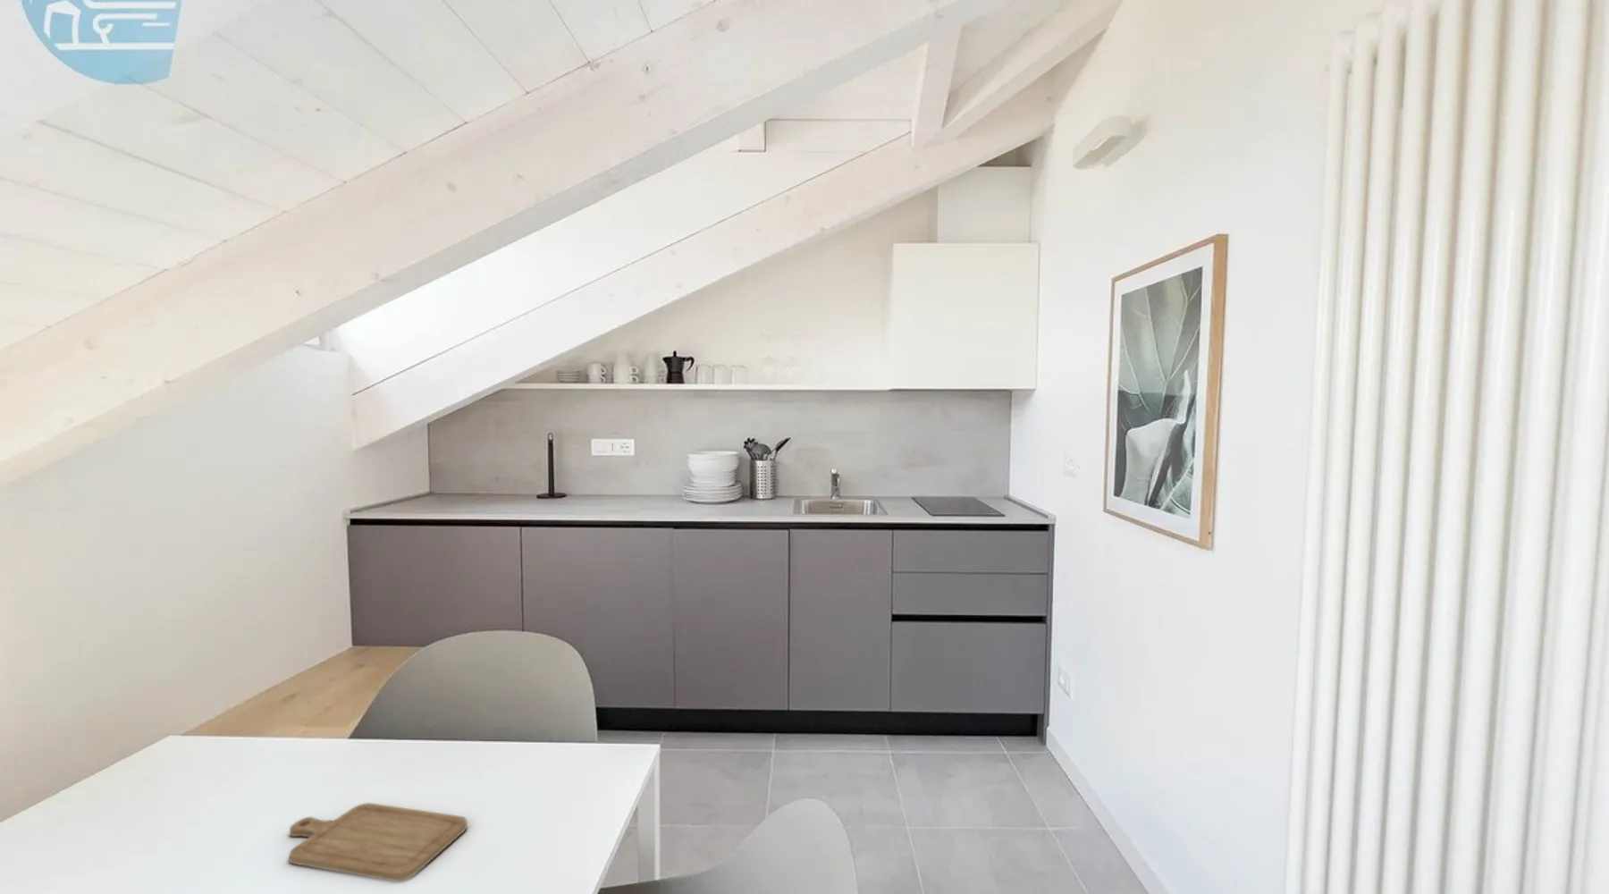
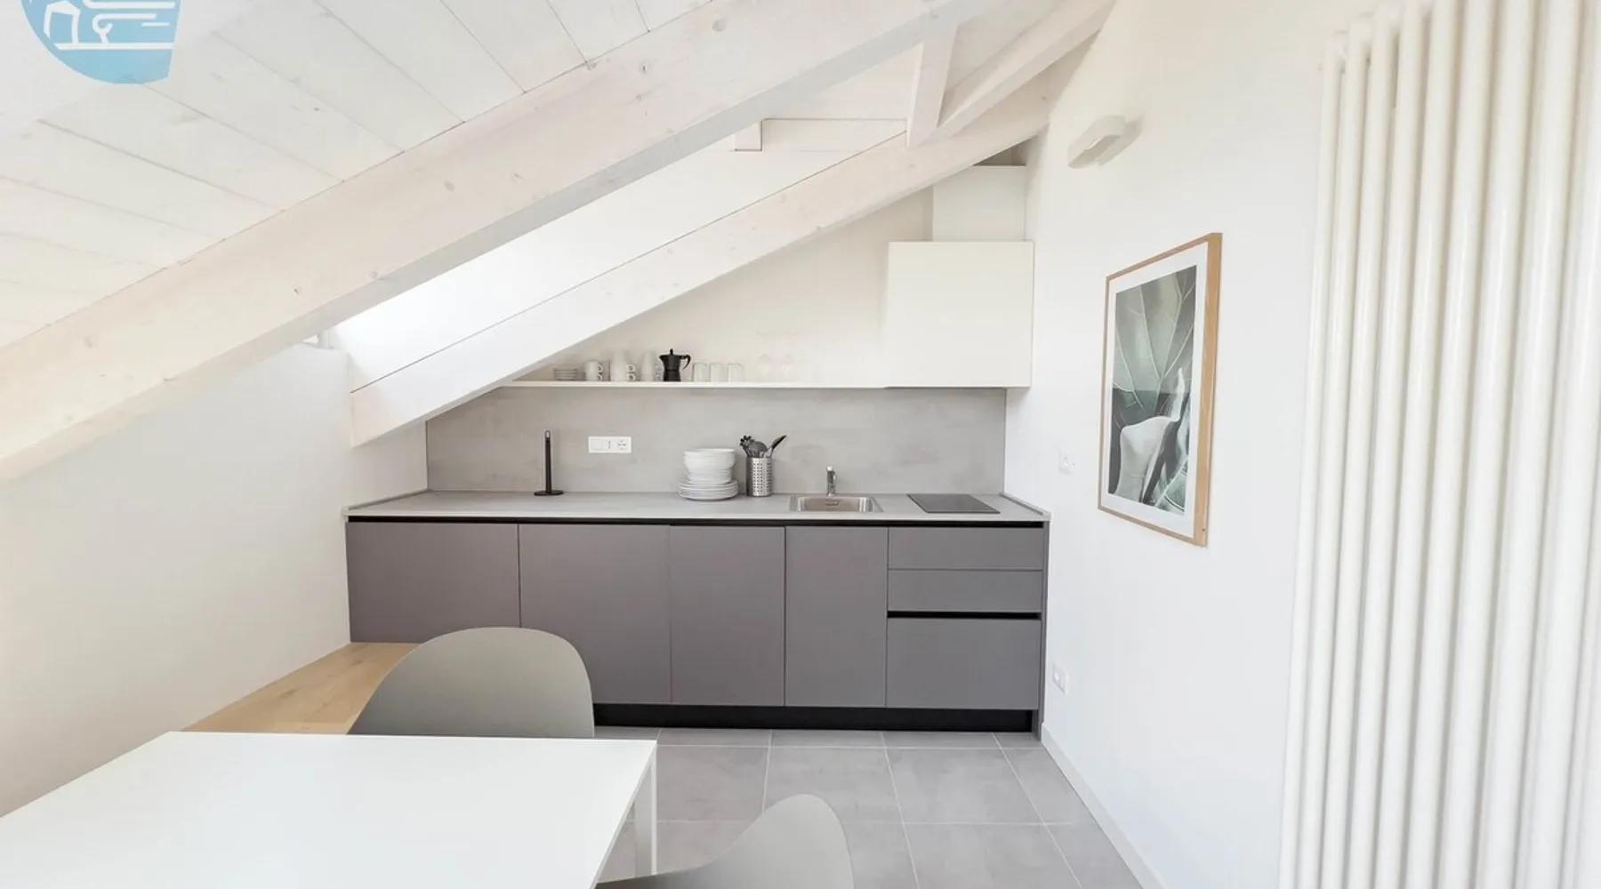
- chopping board (366, 836)
